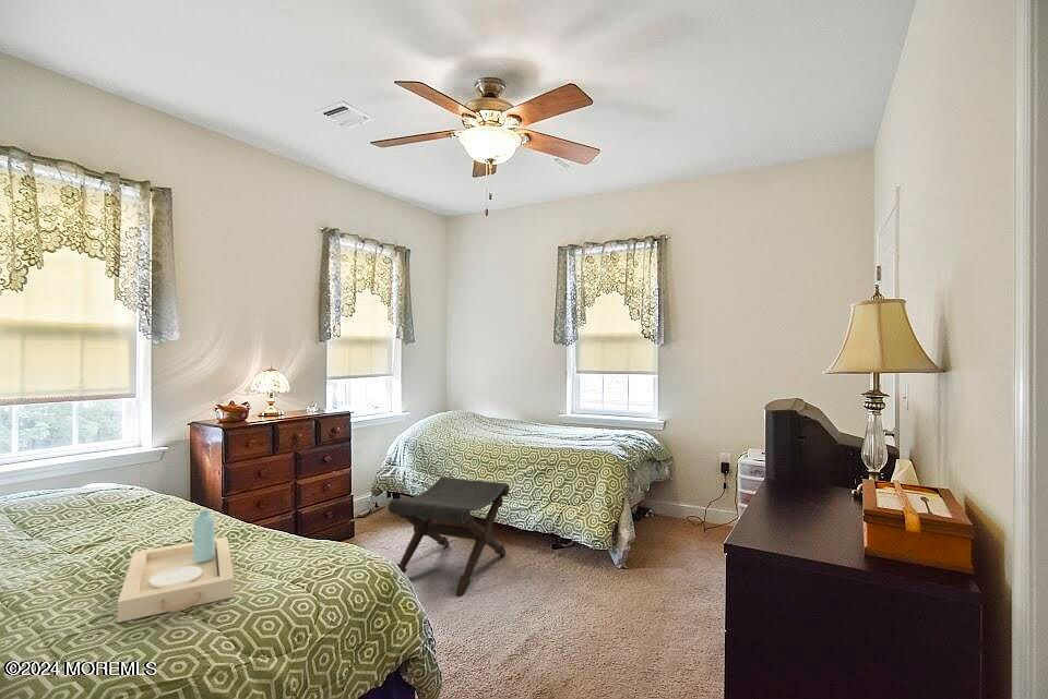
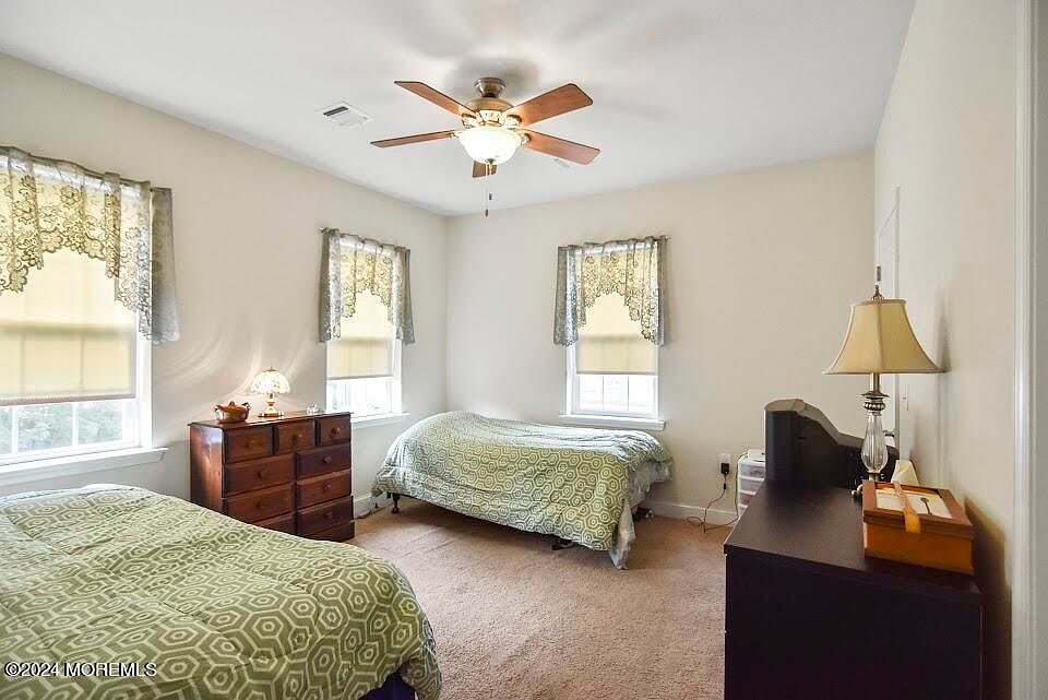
- footstool (452, 529)
- serving tray (180, 550)
